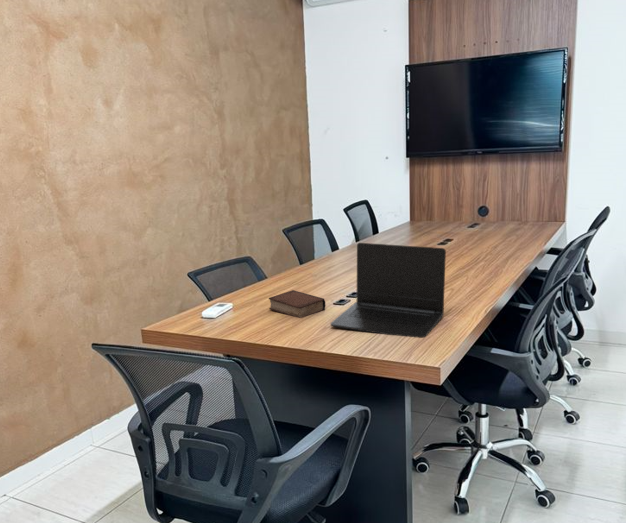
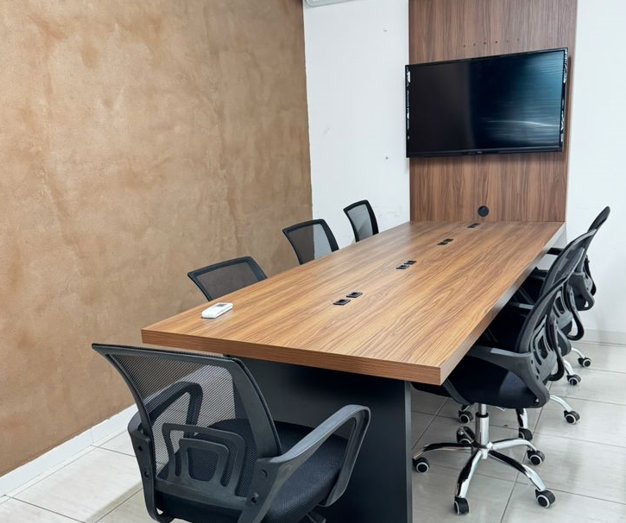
- book (297, 303)
- laptop (388, 287)
